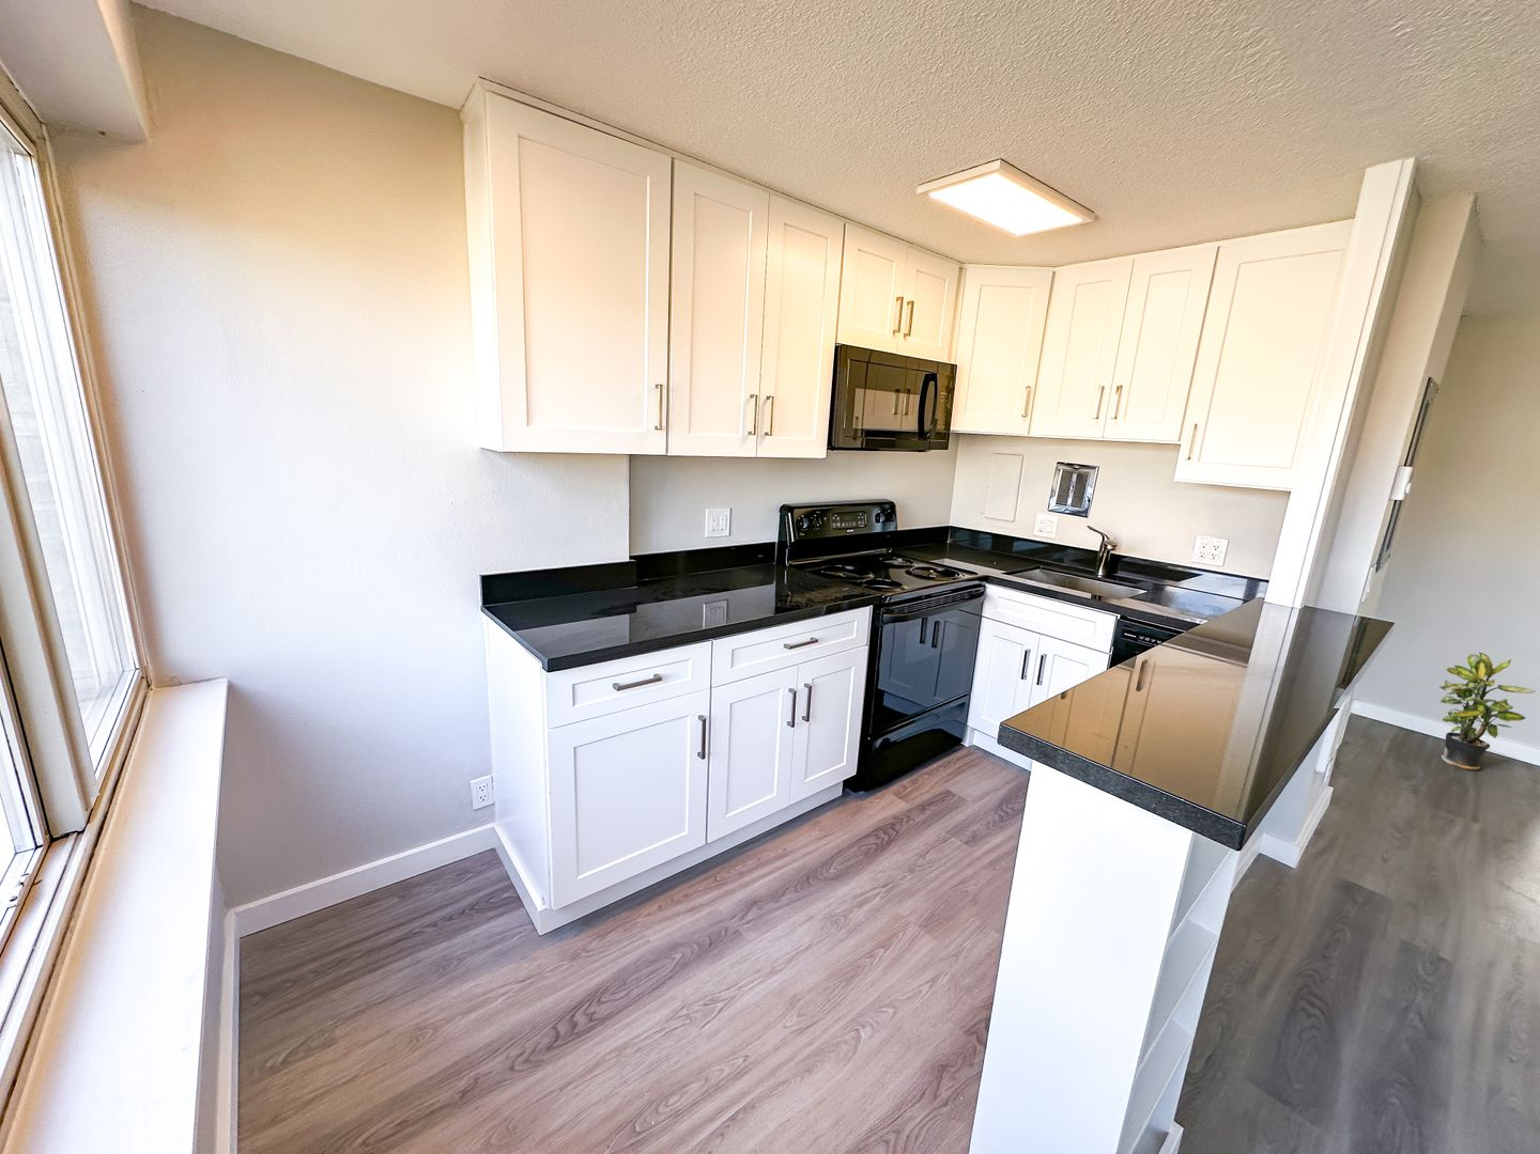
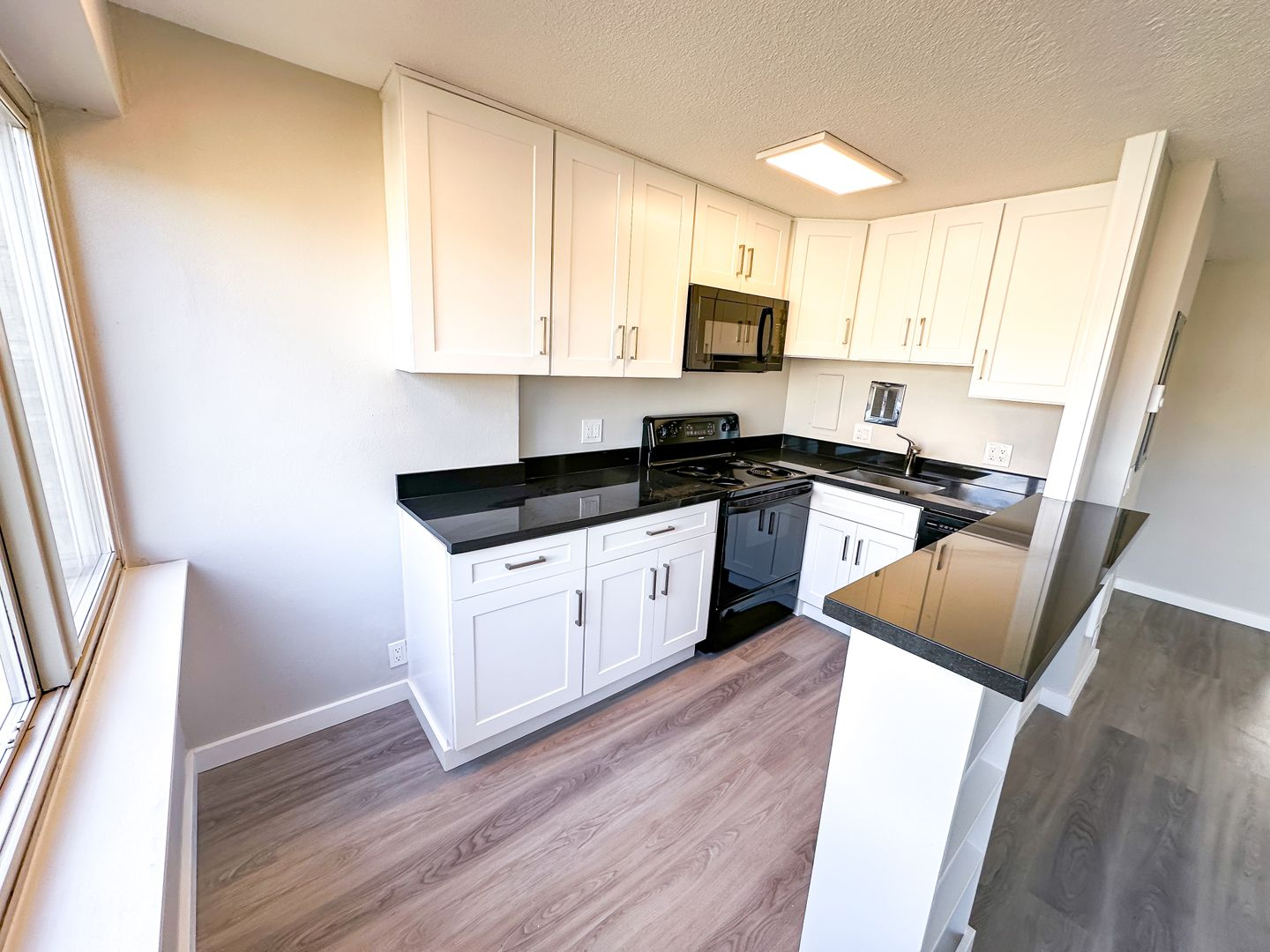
- potted plant (1472, 712)
